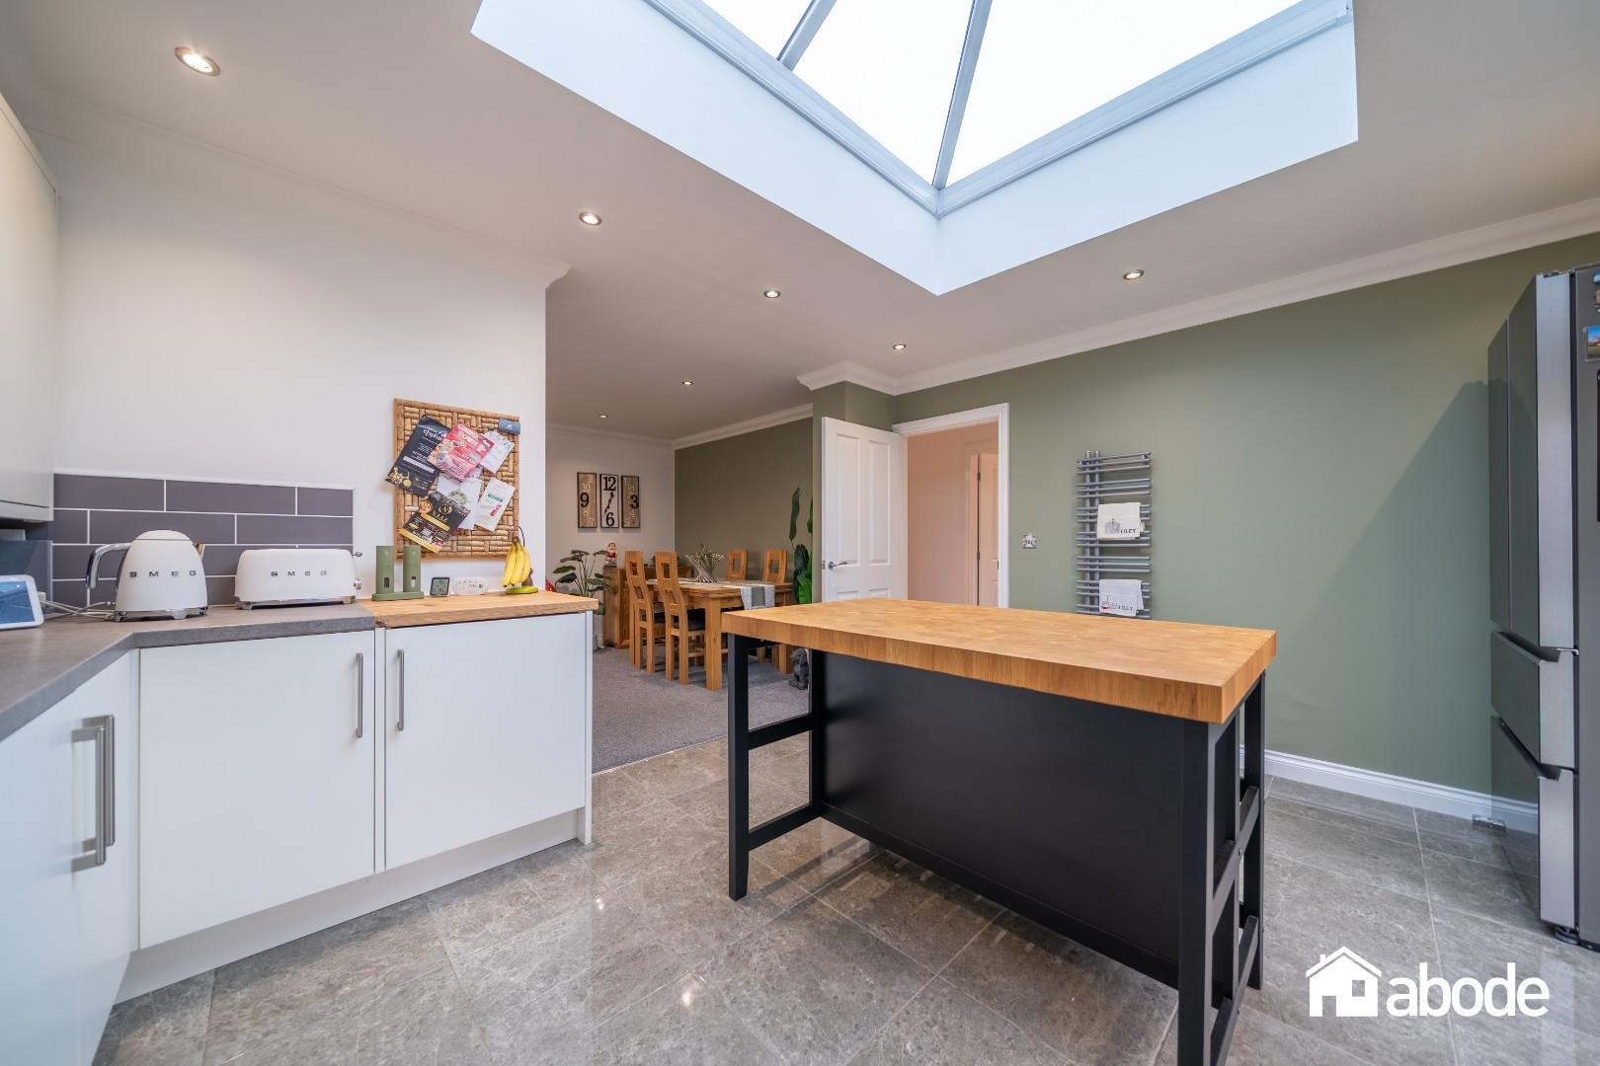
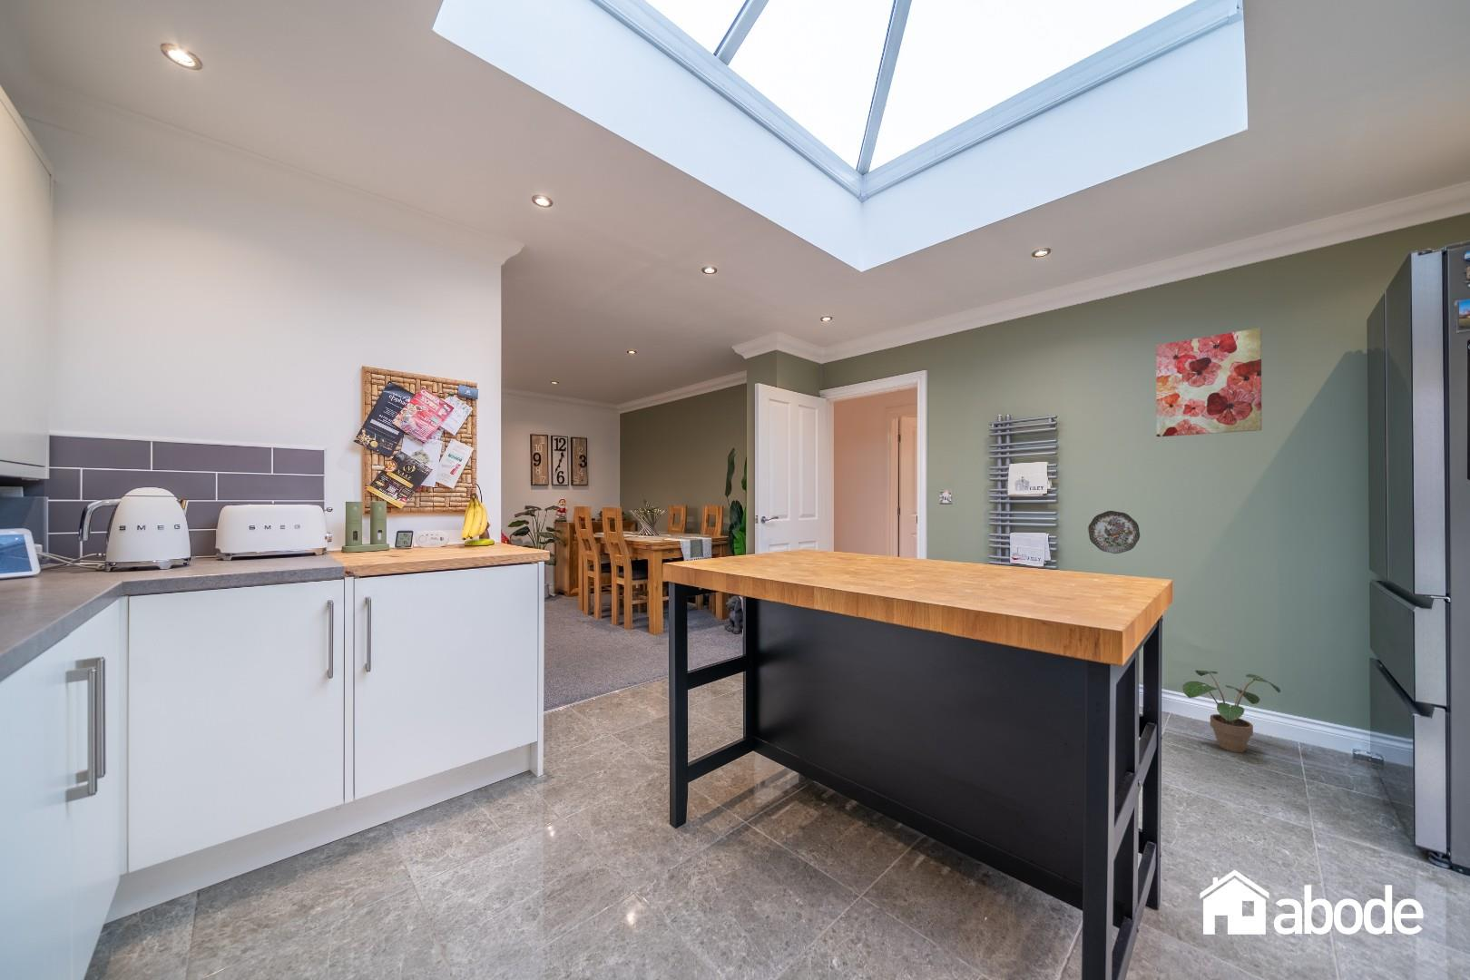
+ wall art (1206, 385)
+ potted plant (1229, 711)
+ decorative plate (1113, 532)
